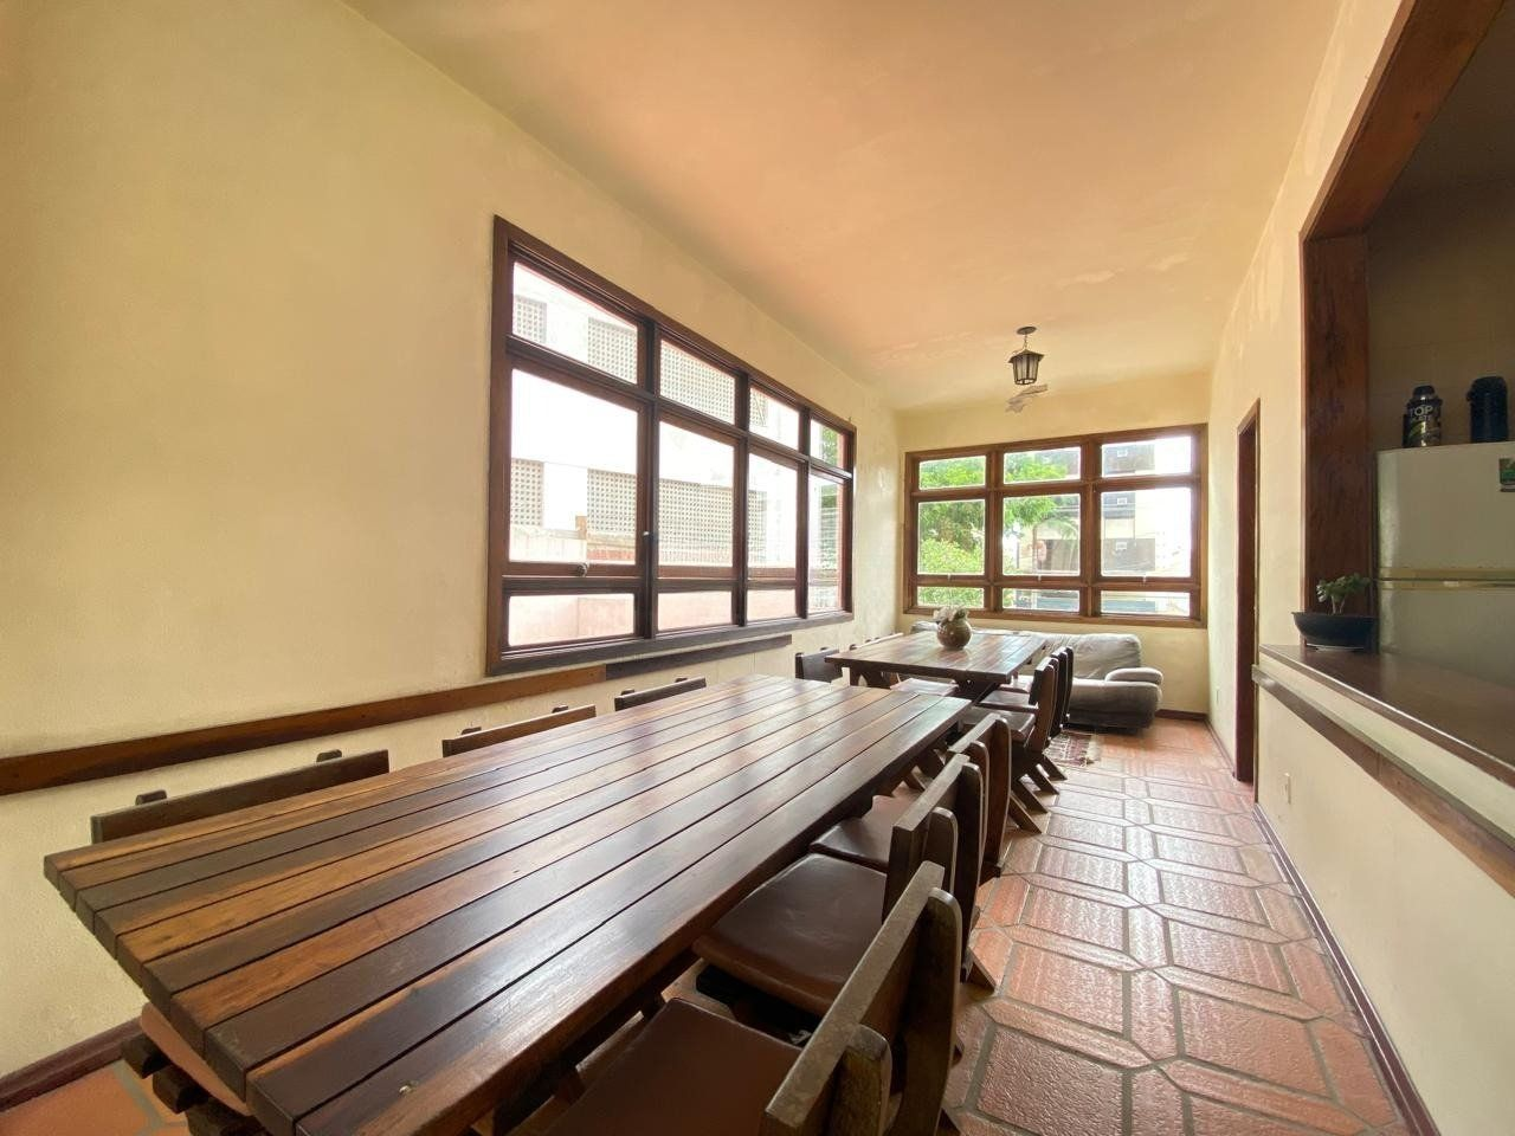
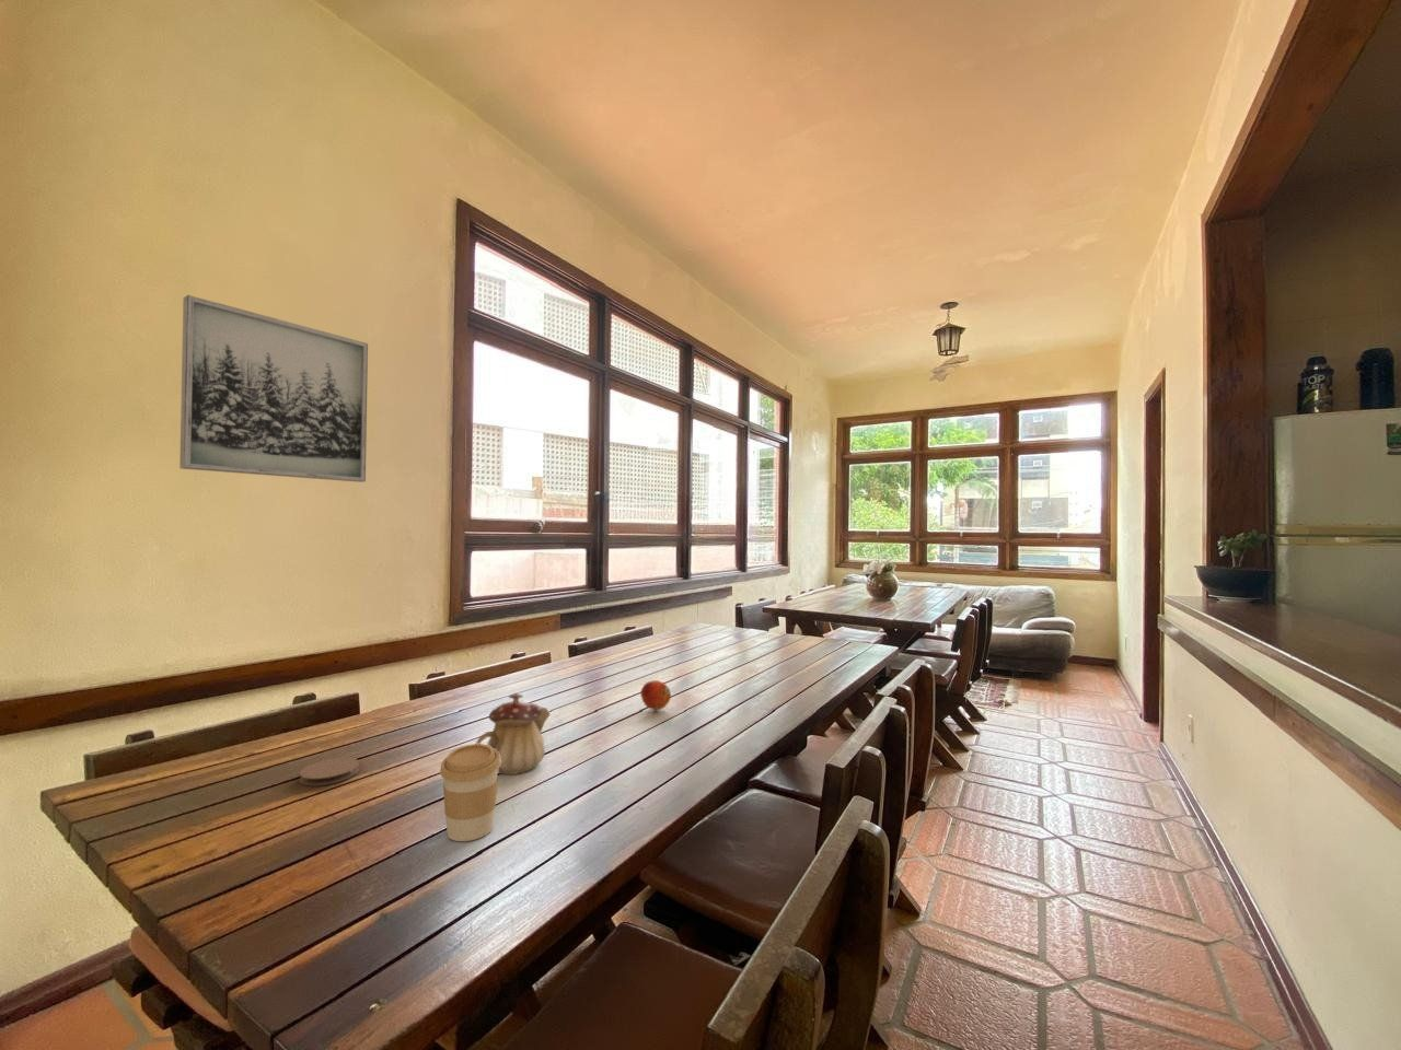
+ coffee cup (471, 790)
+ coaster (330, 770)
+ teapot (511, 729)
+ fruit (655, 695)
+ wall art (284, 399)
